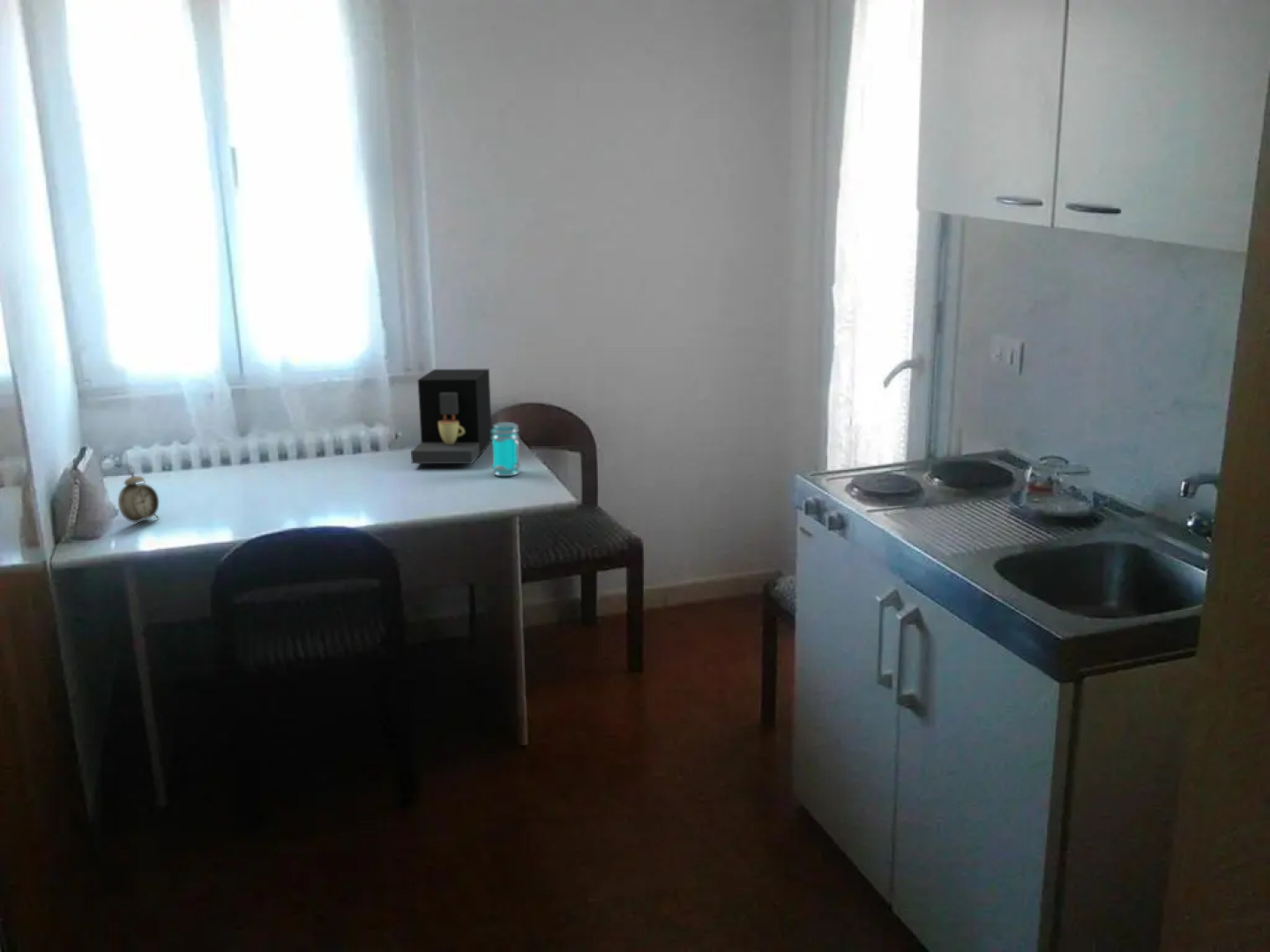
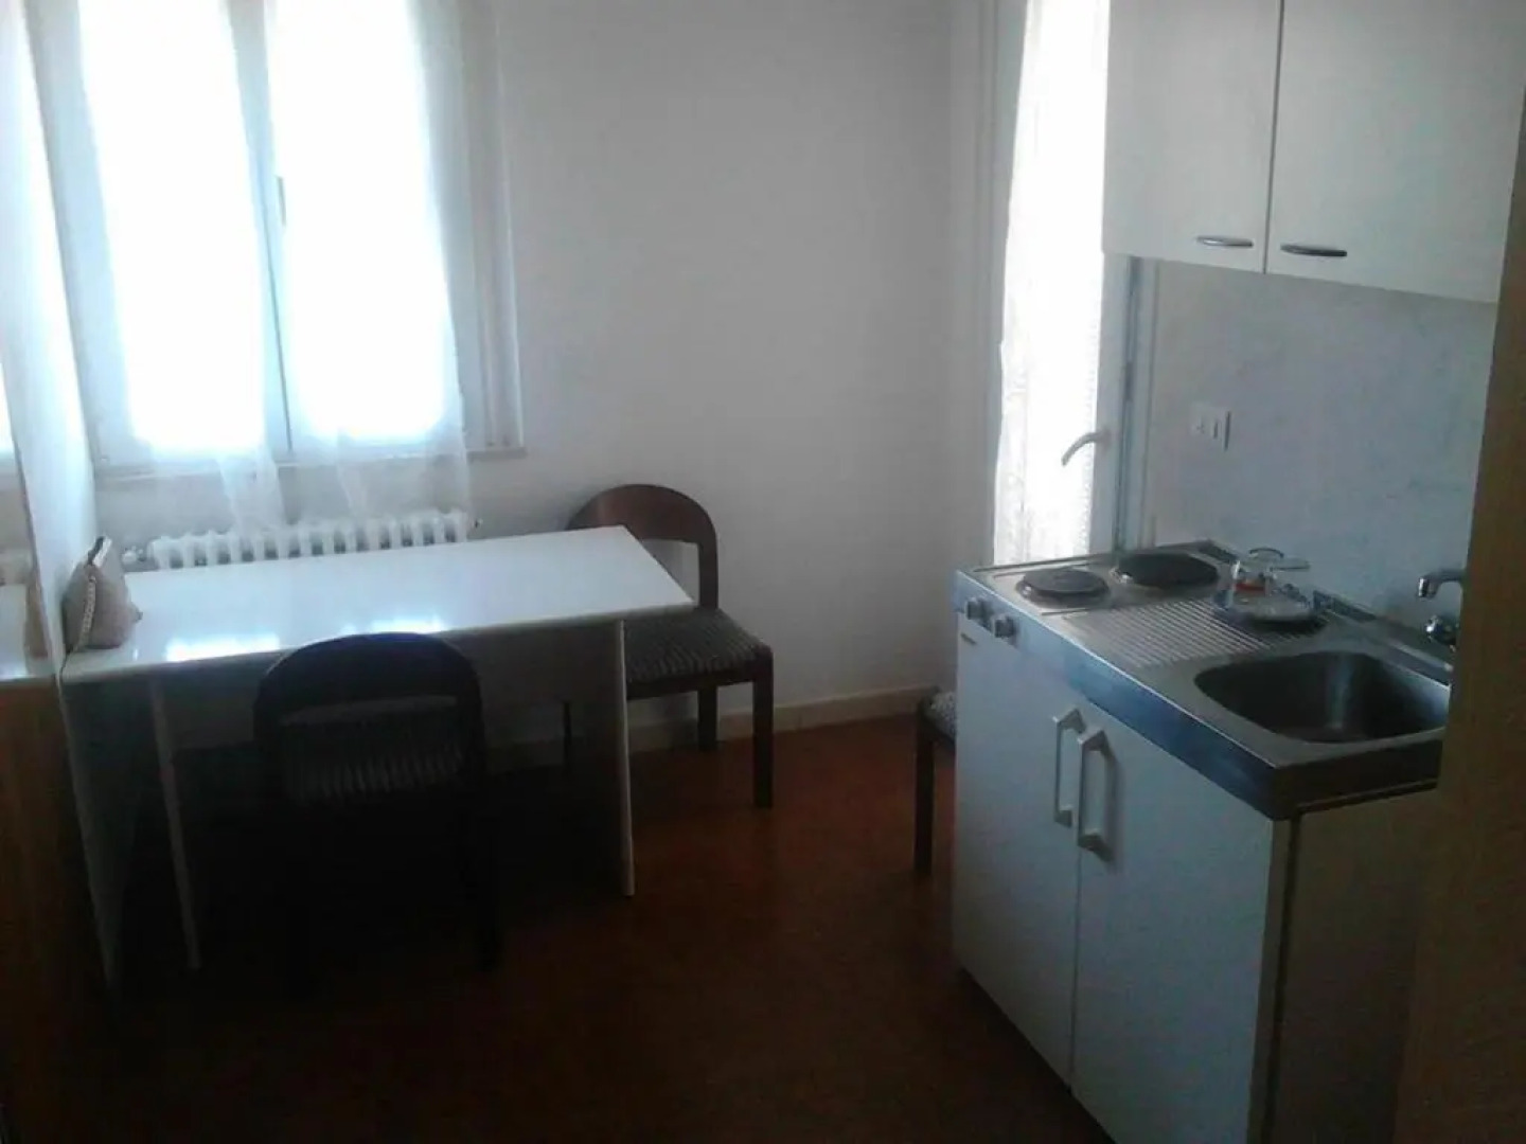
- alarm clock (138, 494)
- jar (505, 448)
- coffee maker (452, 415)
